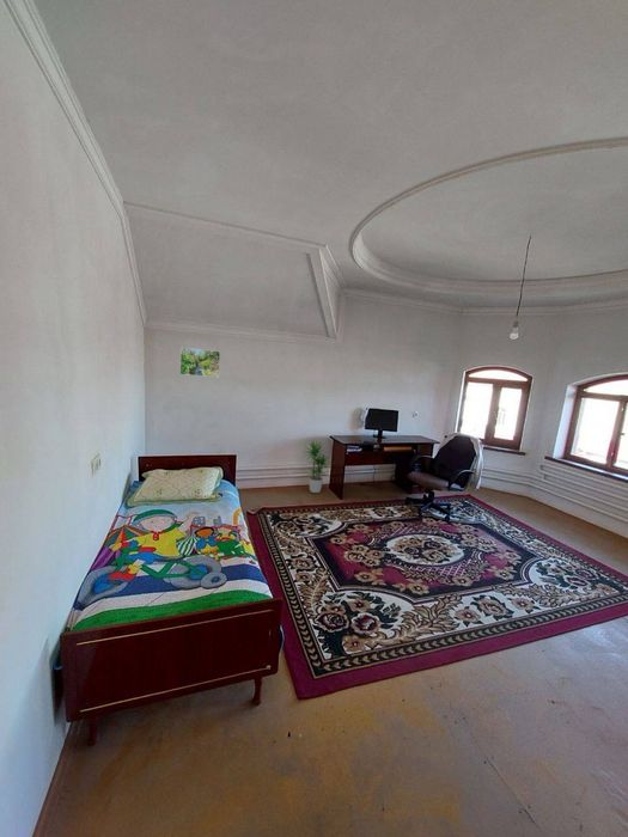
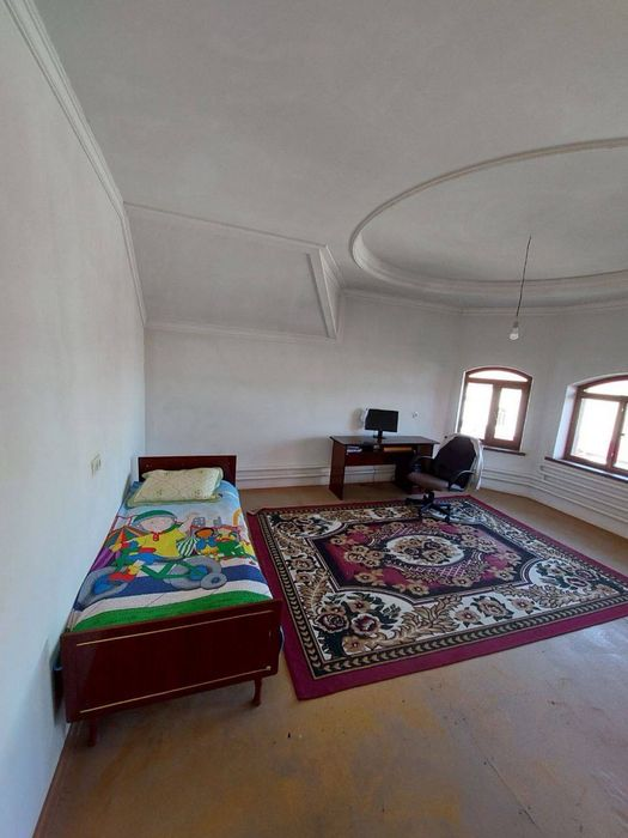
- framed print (200, 362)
- potted plant (316, 465)
